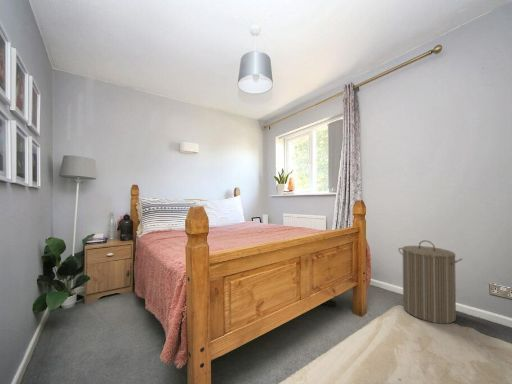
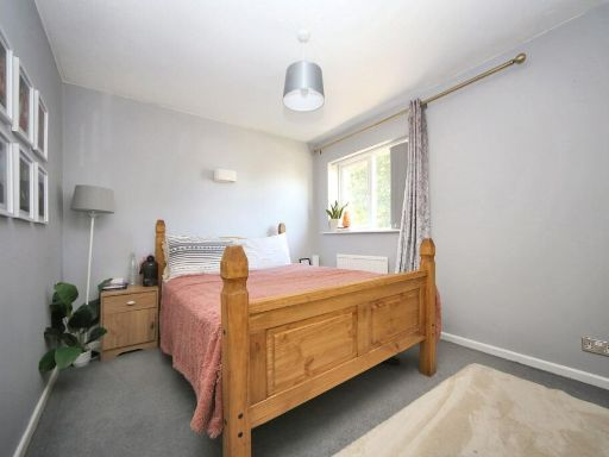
- laundry hamper (427, 276)
